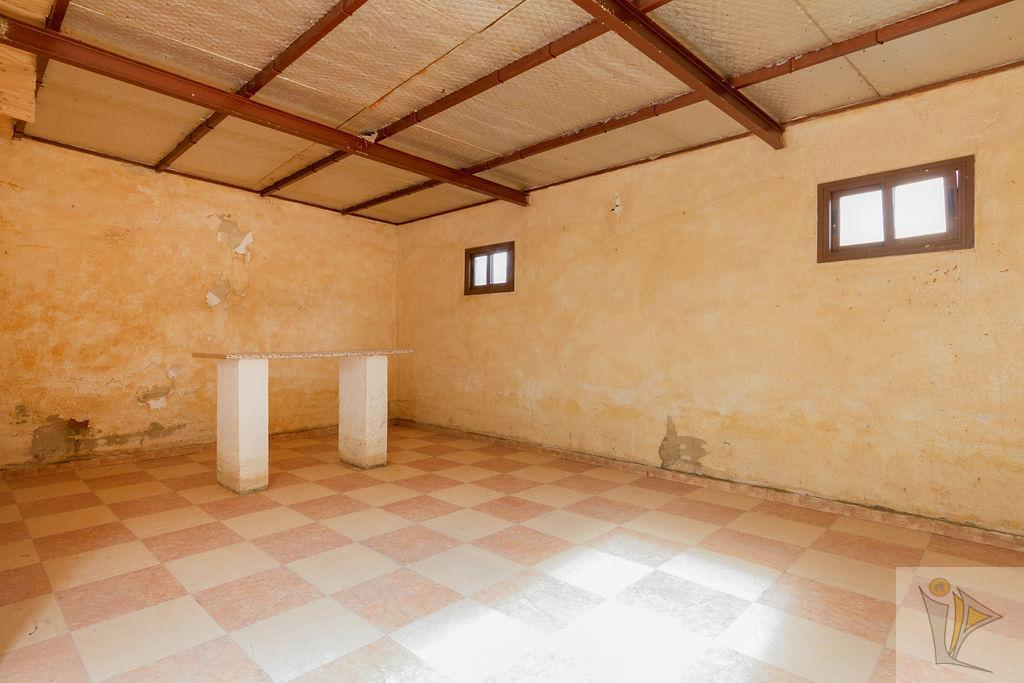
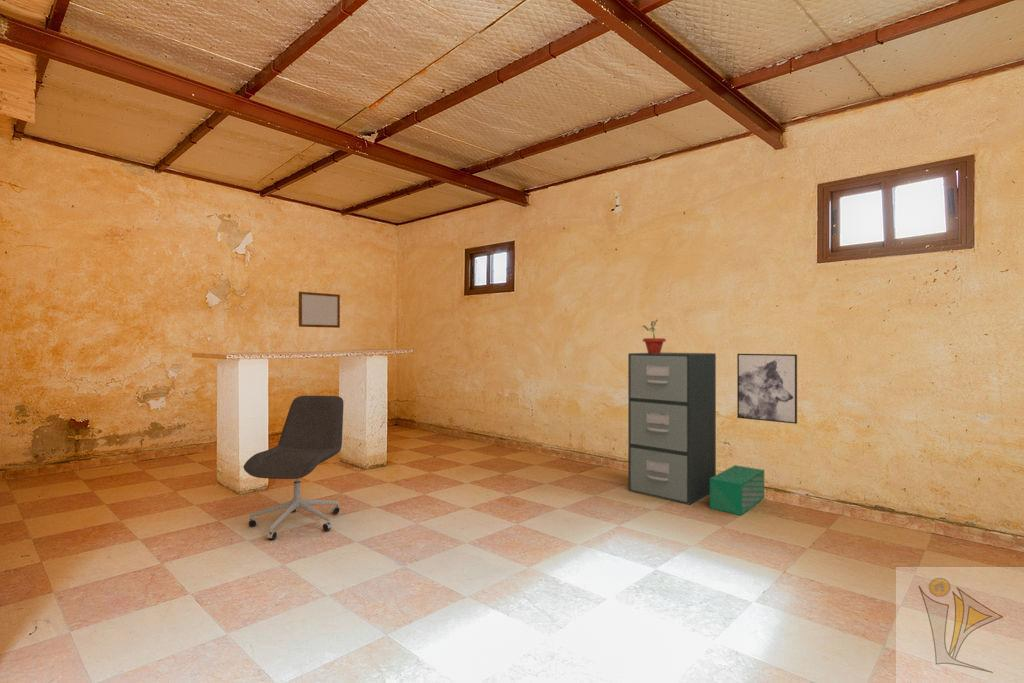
+ writing board (319, 310)
+ wall art (766, 387)
+ potted plant (653, 335)
+ filing cabinet (671, 422)
+ office chair (297, 461)
+ storage bin (737, 488)
